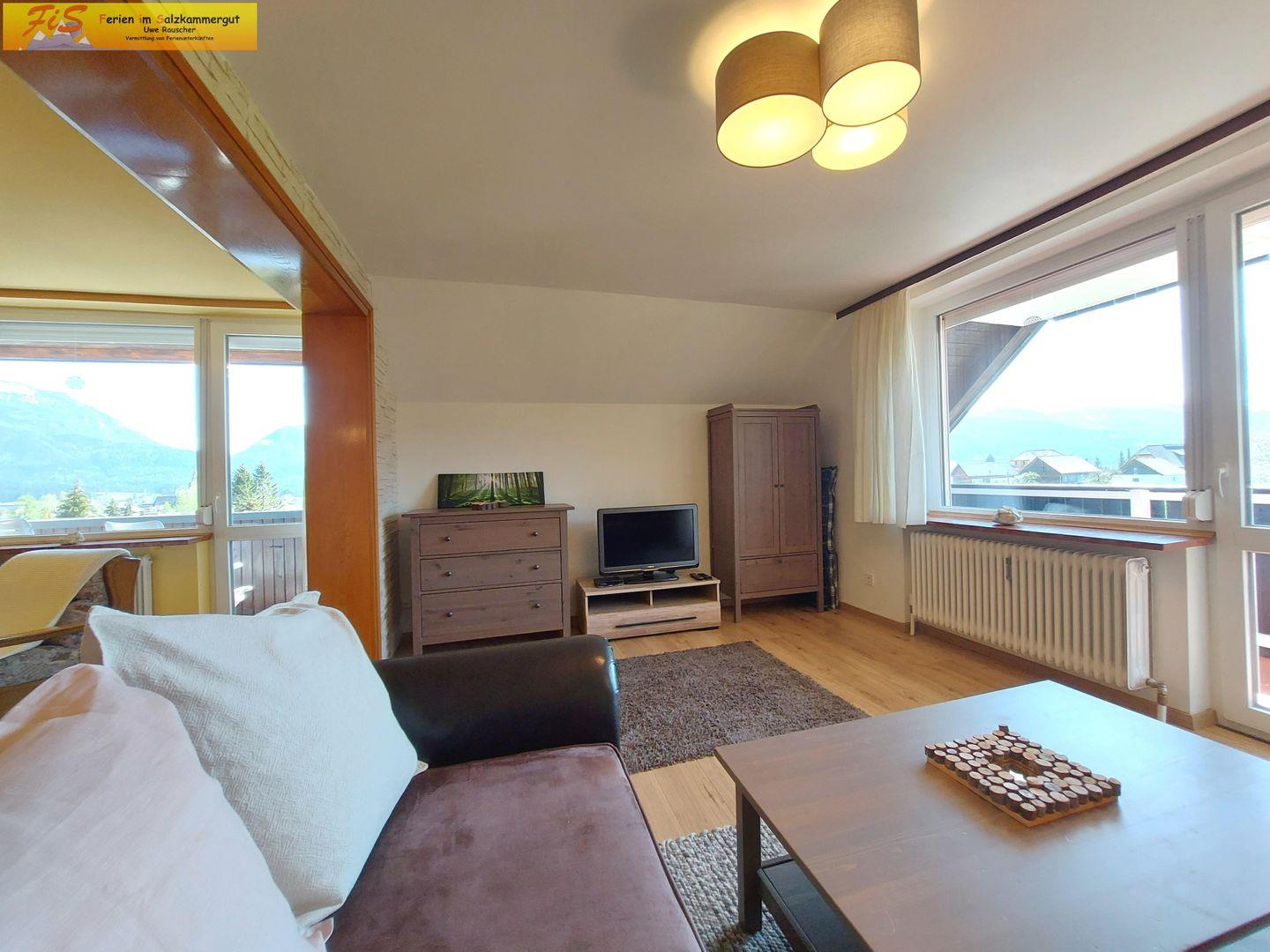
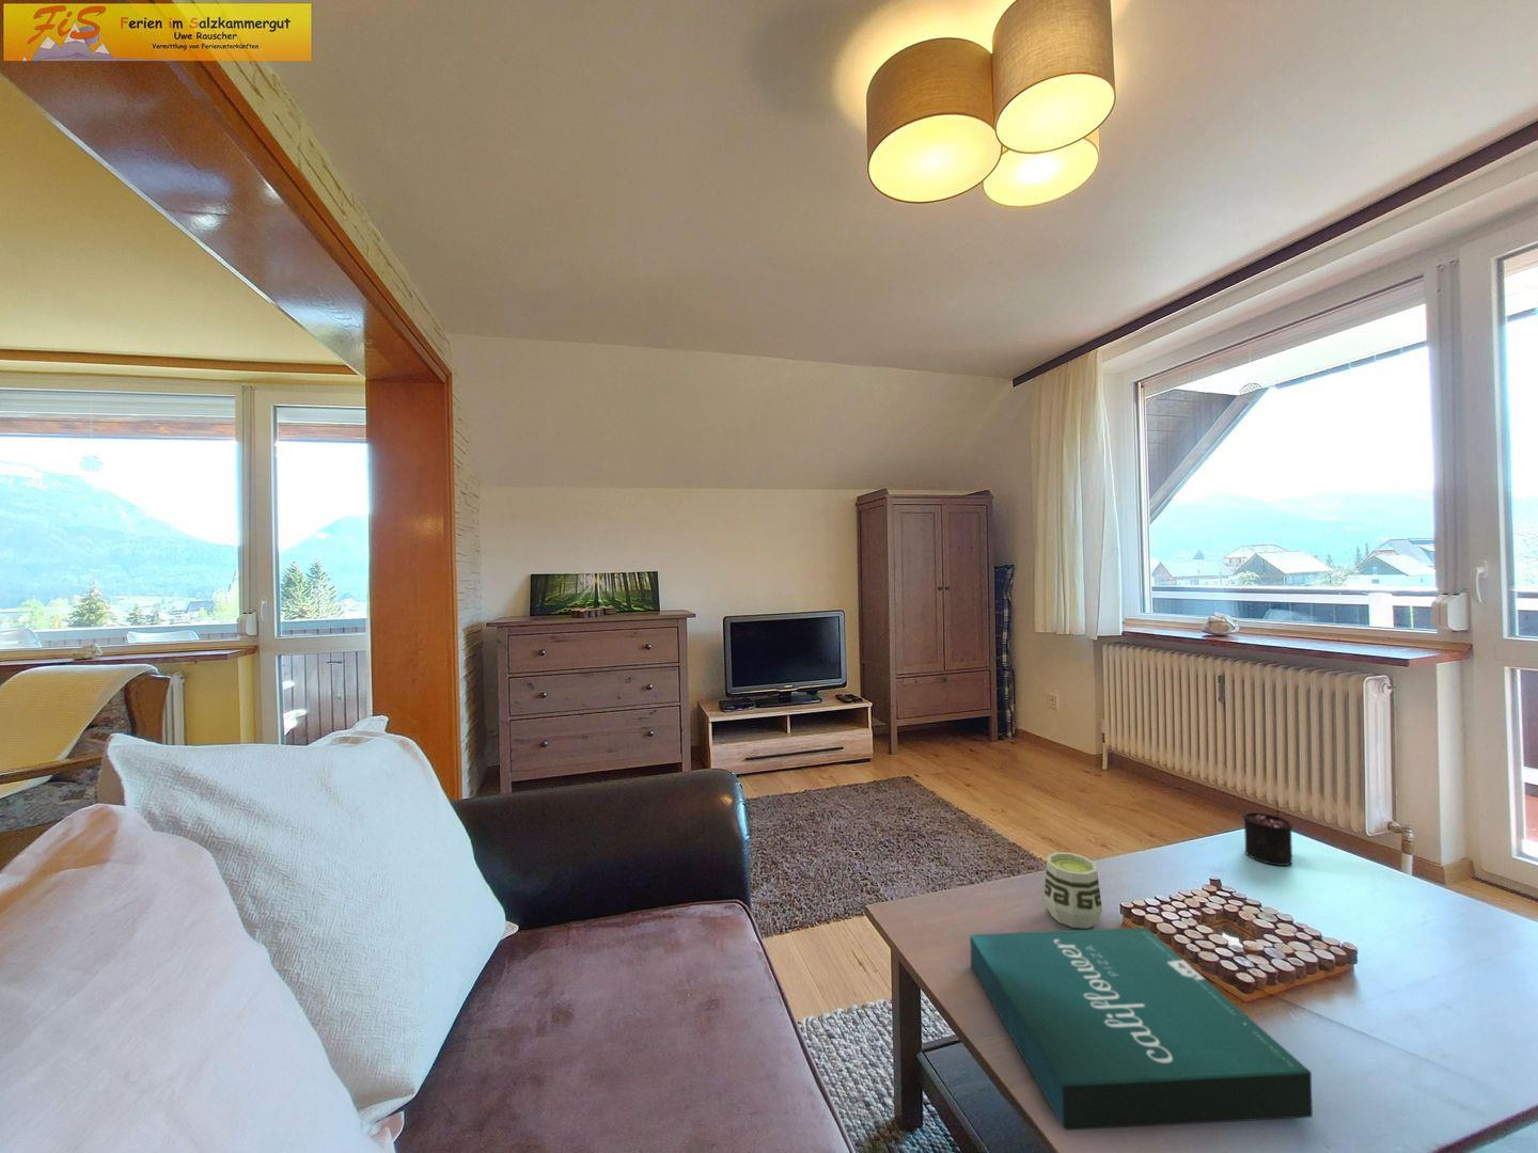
+ candle (1267, 830)
+ cup (1072, 889)
+ pizza box (1112, 1010)
